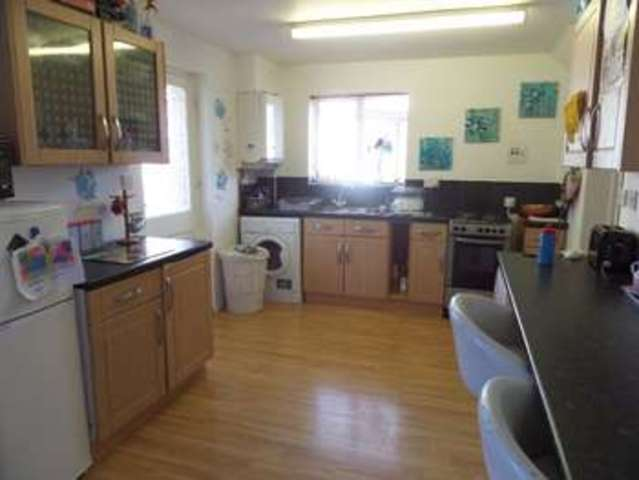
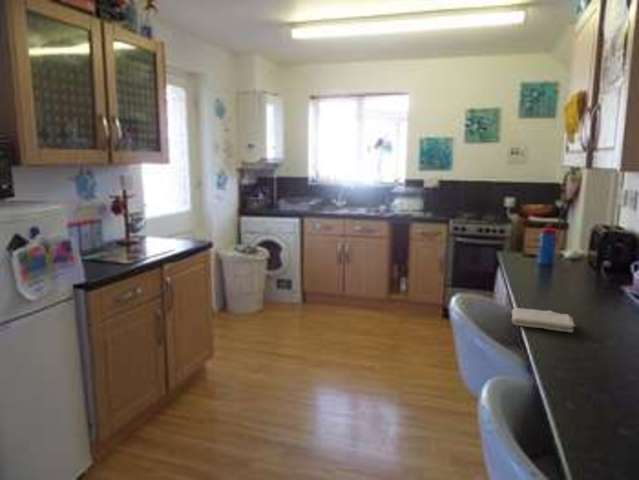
+ washcloth (541, 319)
